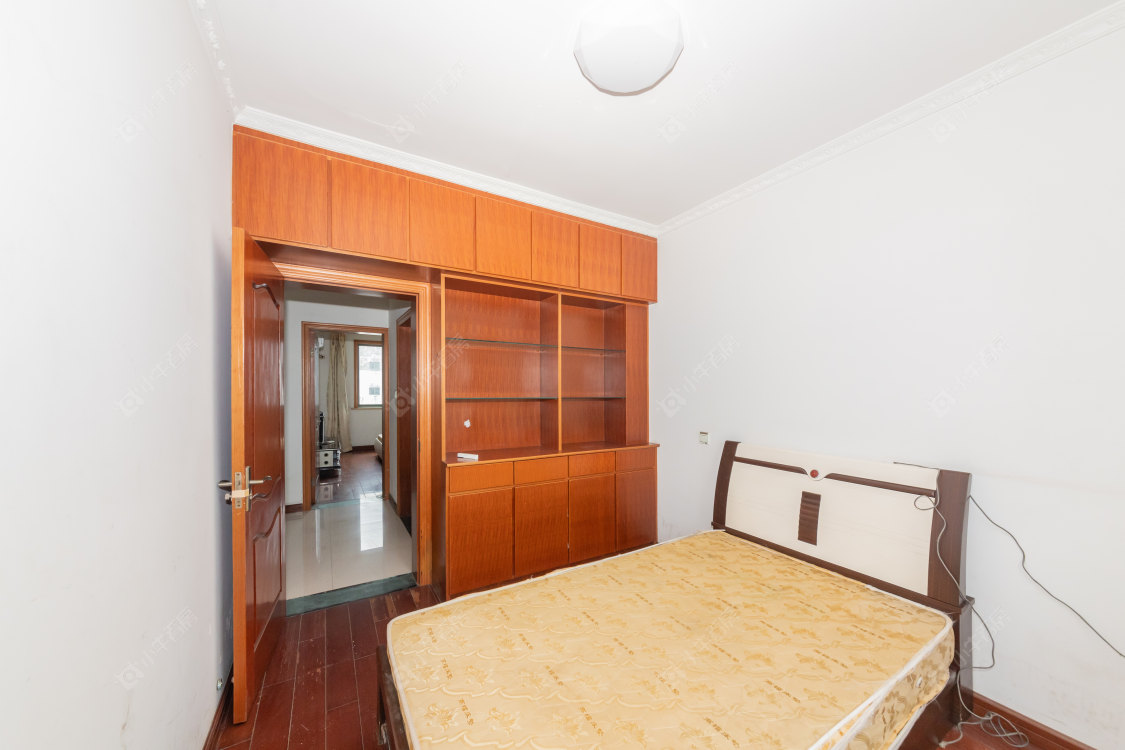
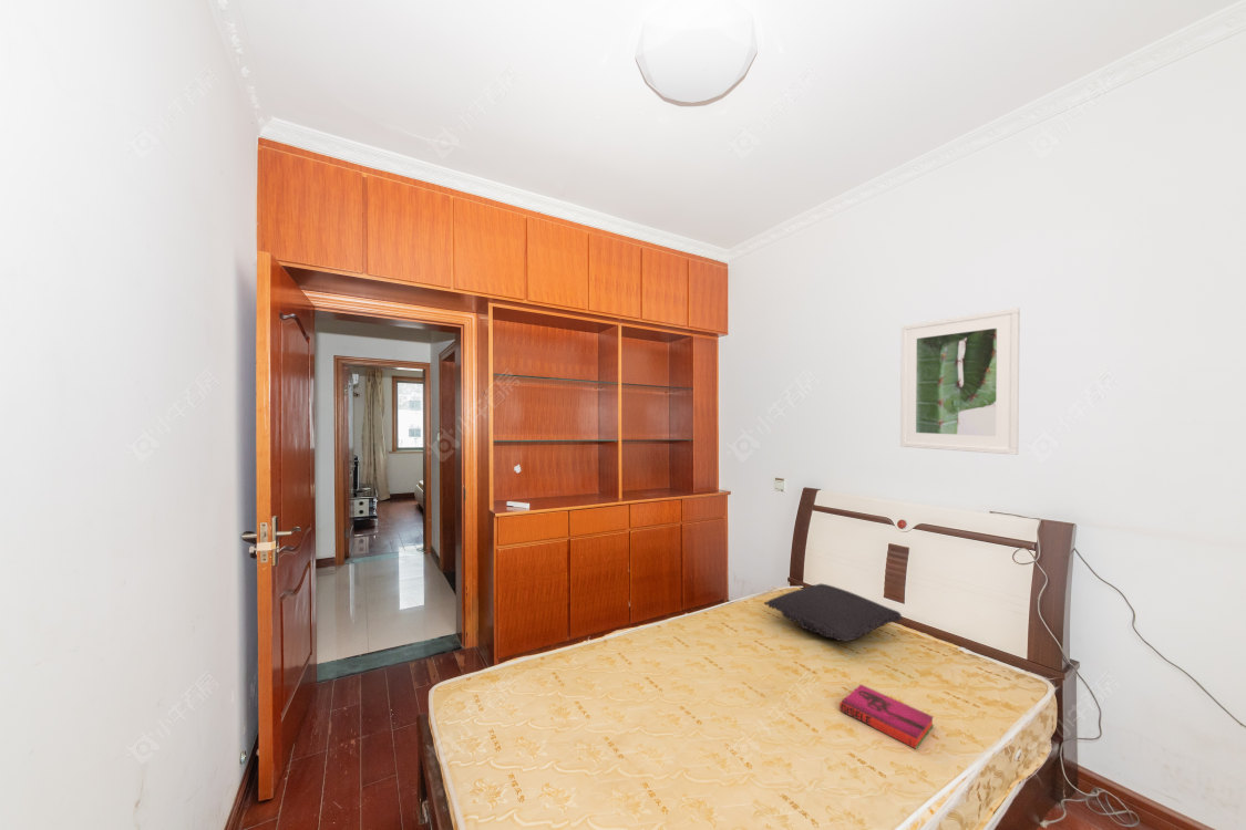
+ hardback book (885, 714)
+ pillow (831, 610)
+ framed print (954, 384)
